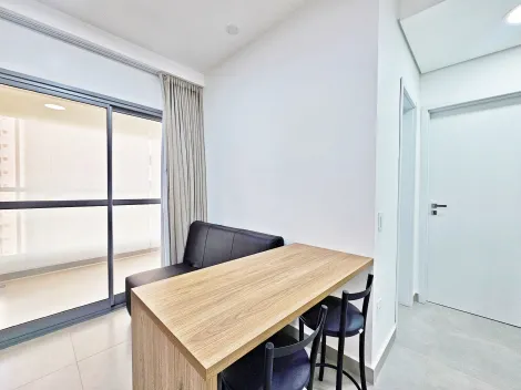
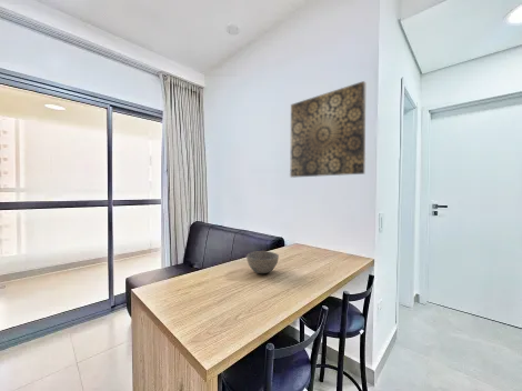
+ wall art (323, 134)
+ bowl (262, 263)
